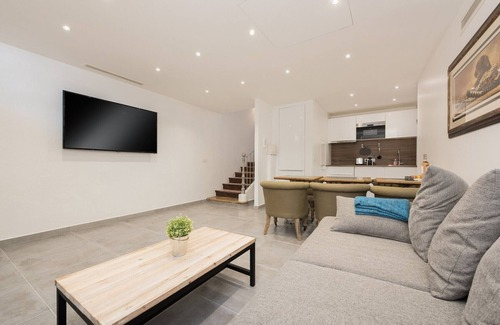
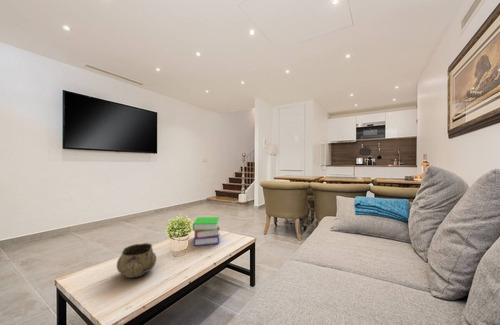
+ decorative bowl (137, 260)
+ book (206, 230)
